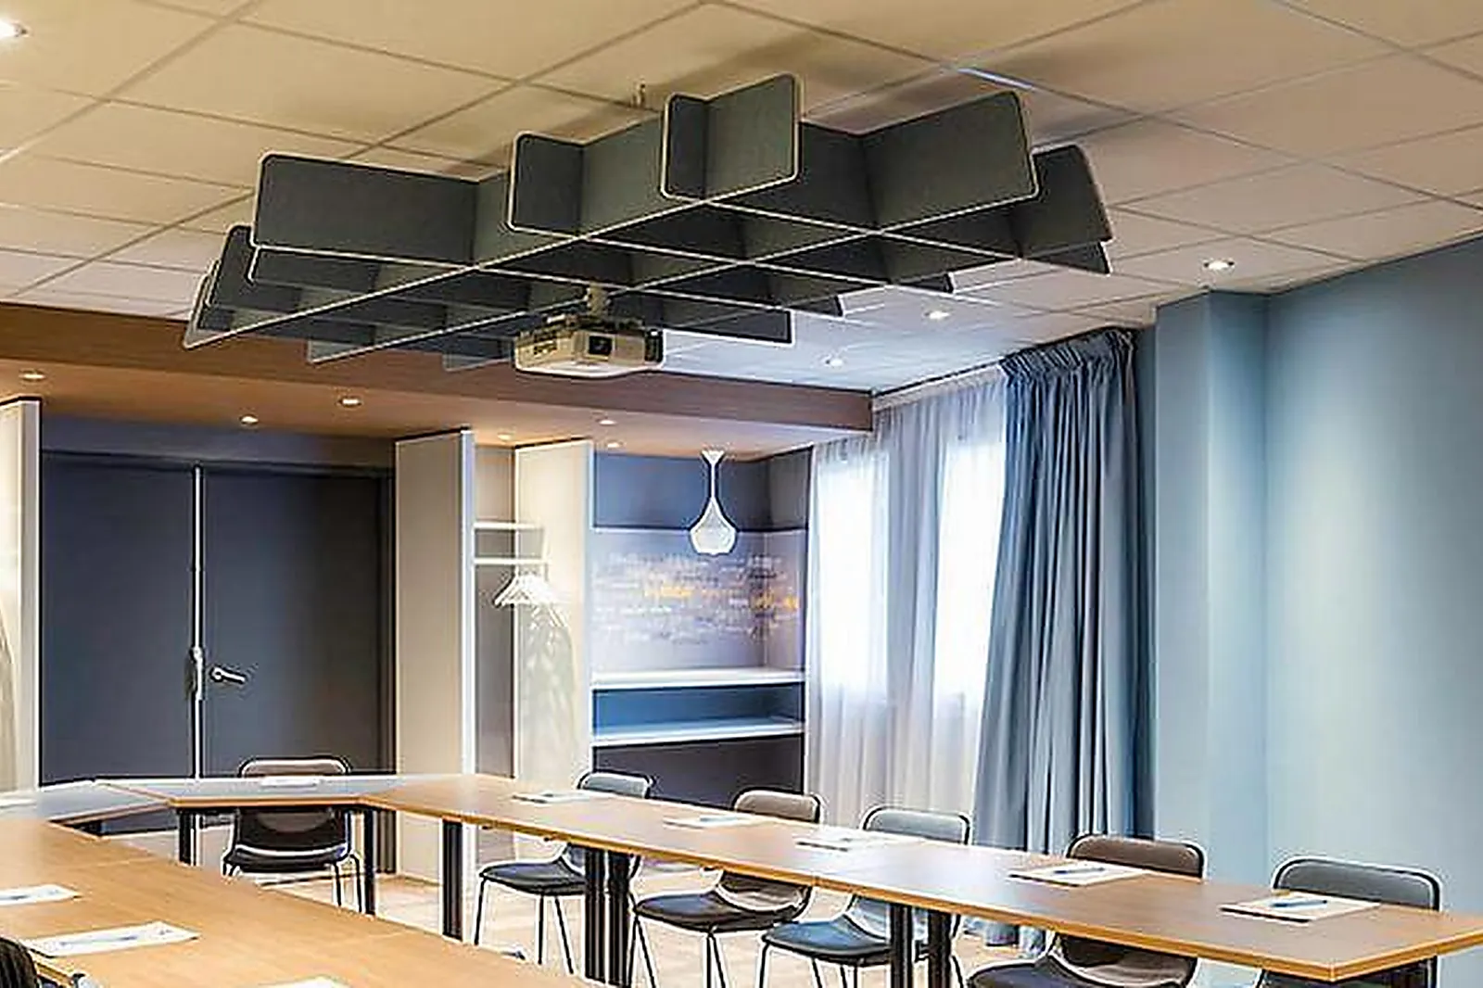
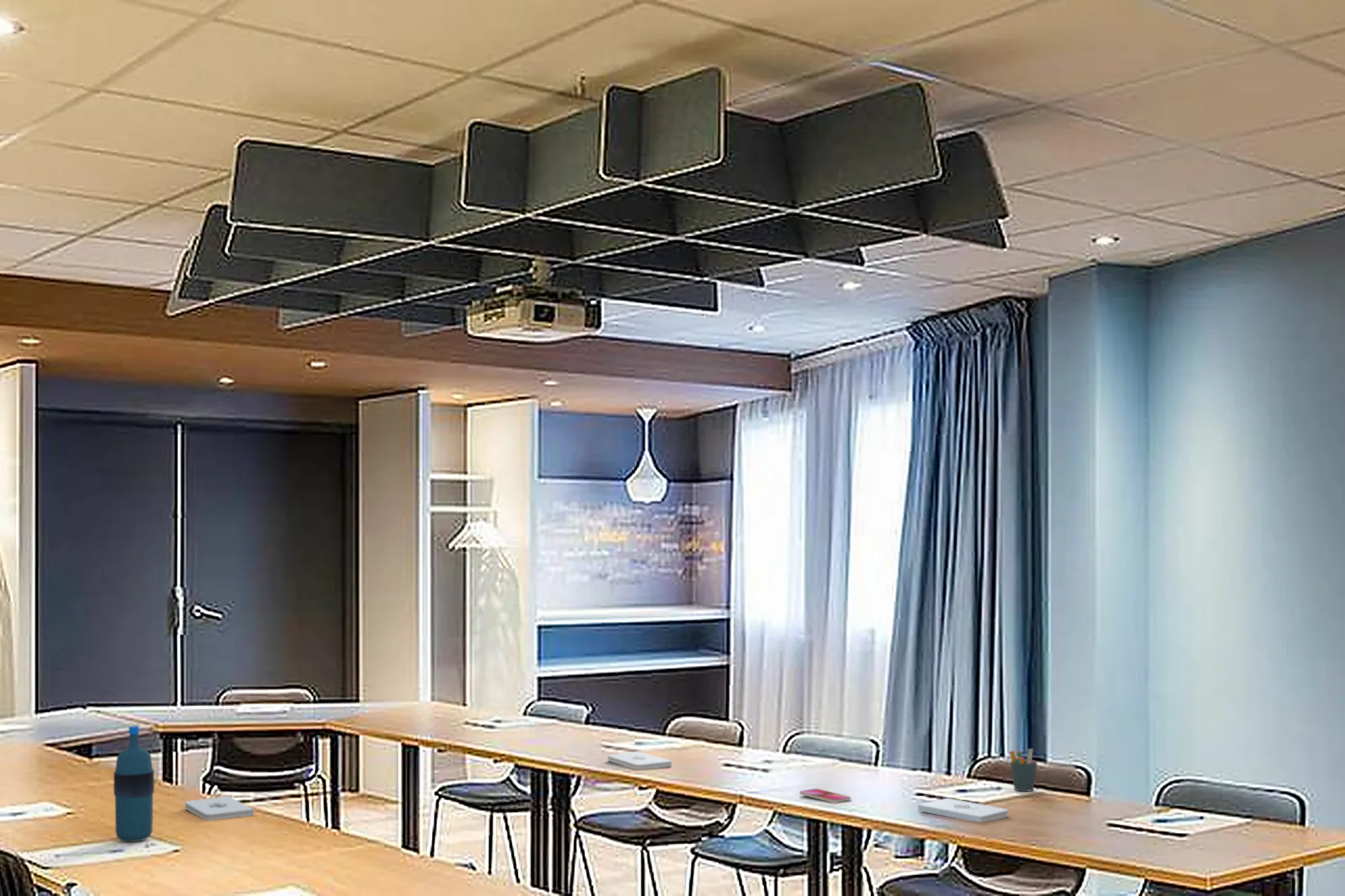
+ notepad (638, 760)
+ water bottle (134, 783)
+ notepad (963, 809)
+ notepad (218, 808)
+ smartphone (825, 795)
+ pen holder (1023, 767)
